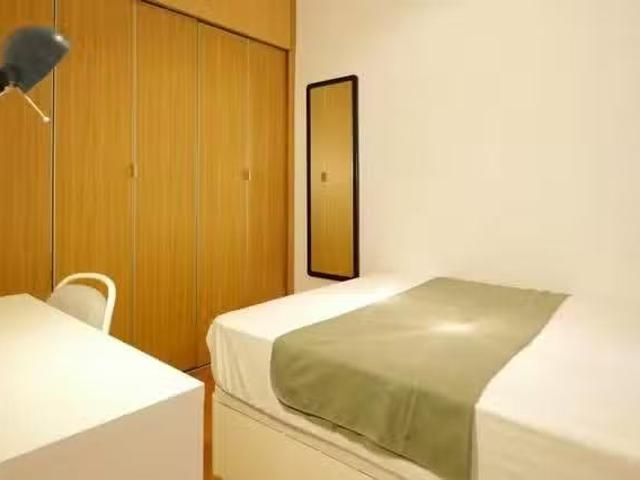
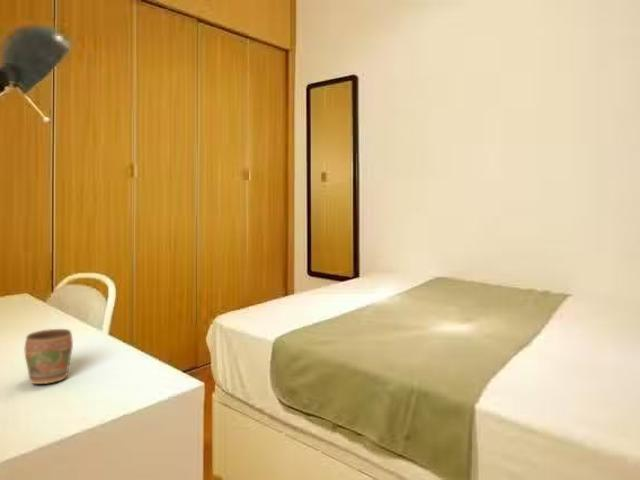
+ mug (49, 355)
